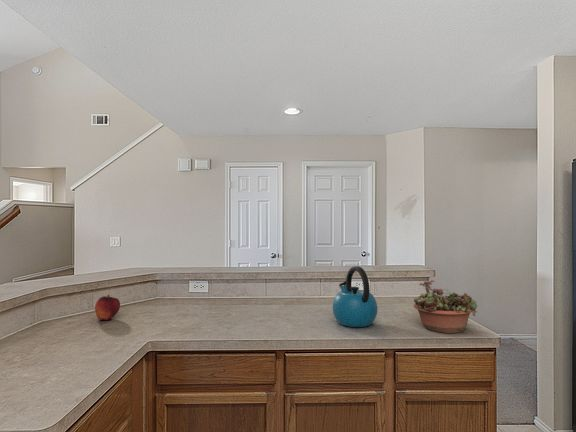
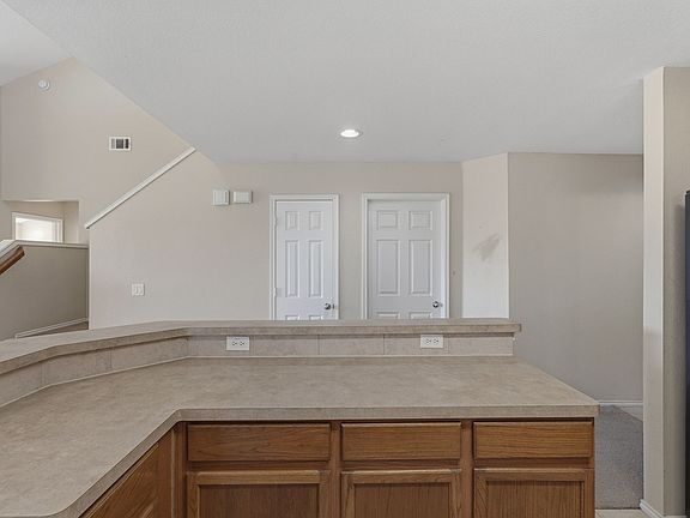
- kettle (353, 294)
- succulent planter (444, 304)
- fruit (107, 307)
